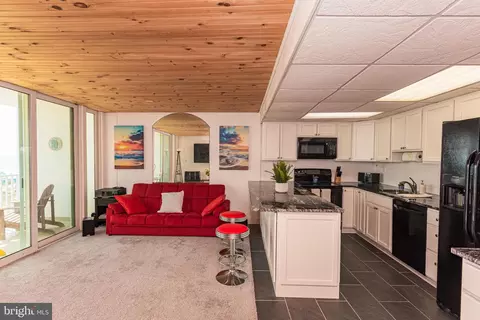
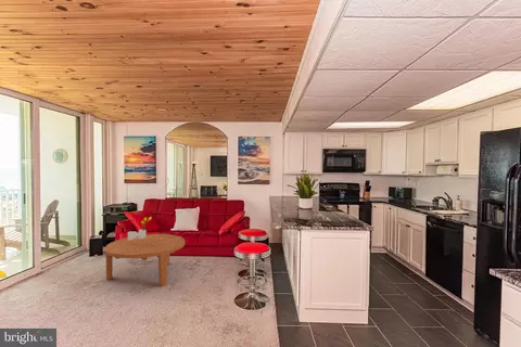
+ bouquet (139, 230)
+ coffee table (145, 258)
